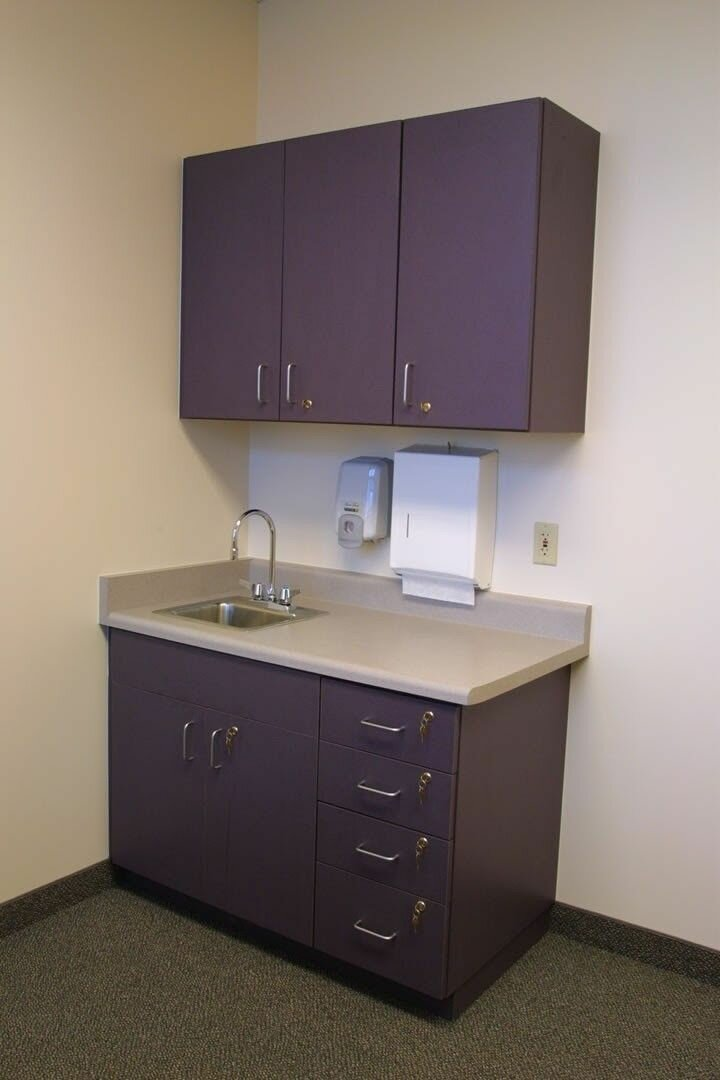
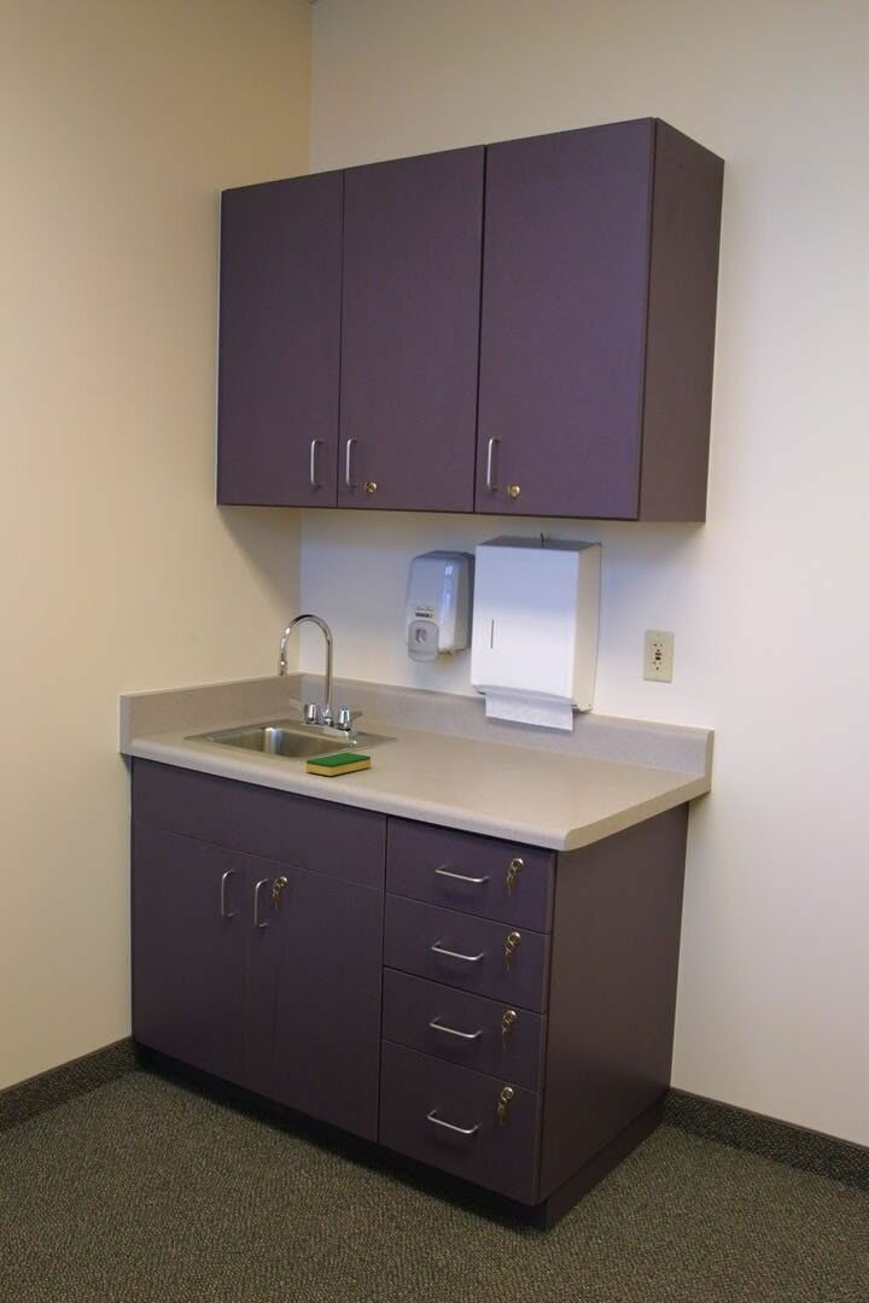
+ dish sponge (338, 764)
